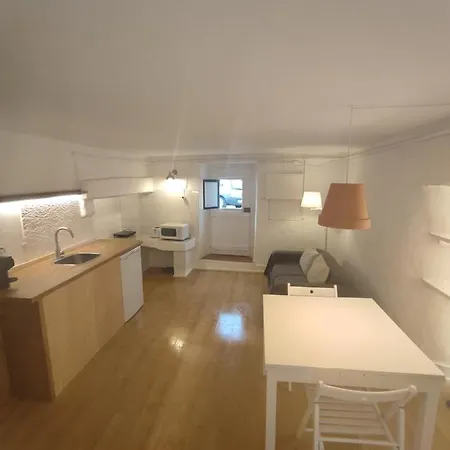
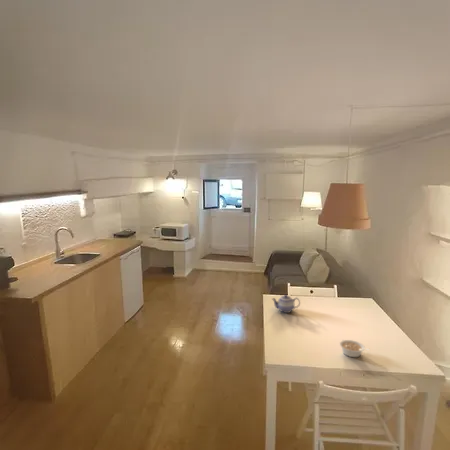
+ legume (352, 348)
+ teapot (285, 302)
